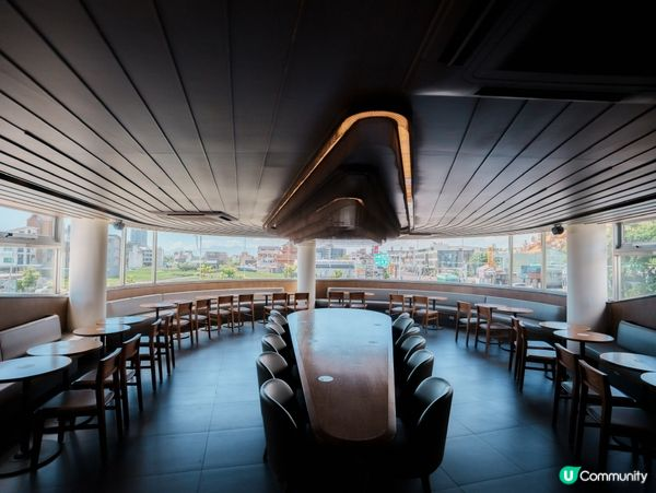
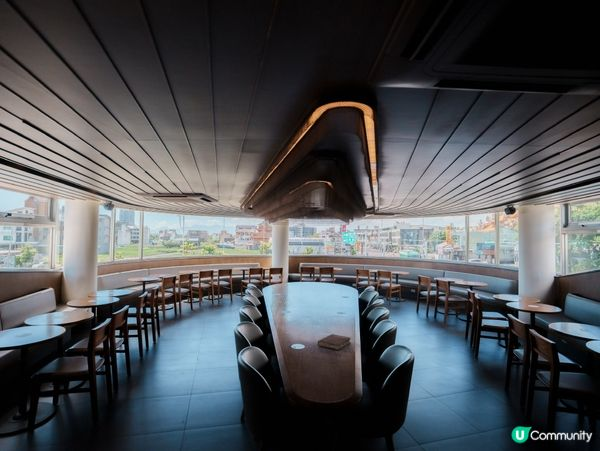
+ hardback book (334, 341)
